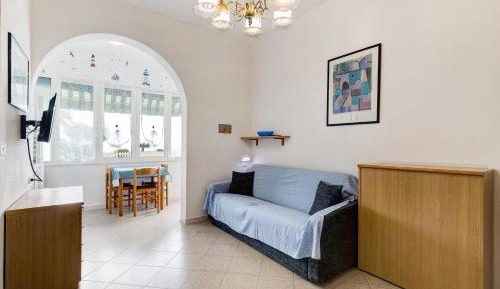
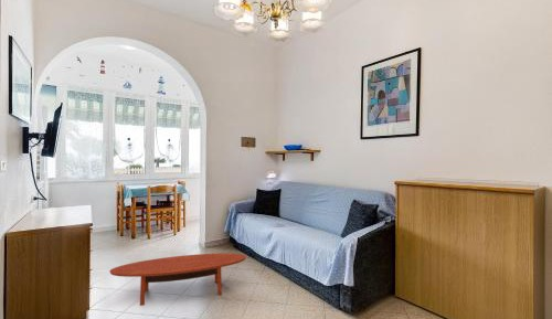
+ coffee table (182, 277)
